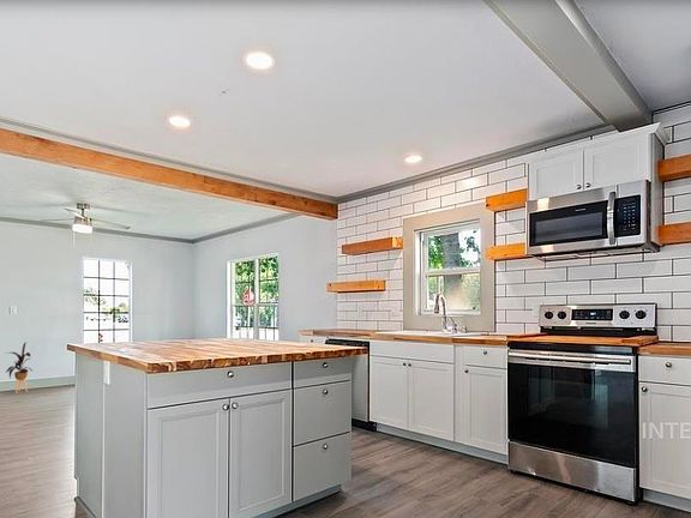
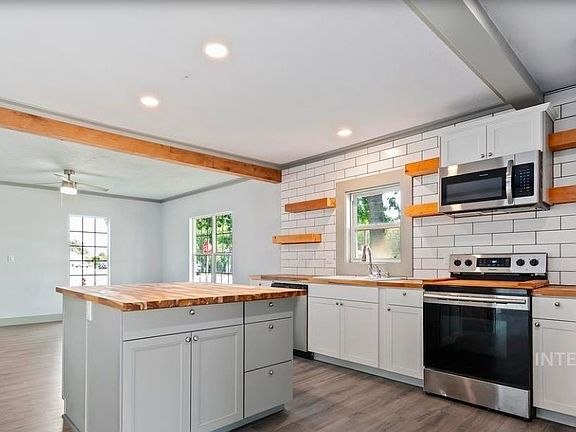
- house plant (18, 367)
